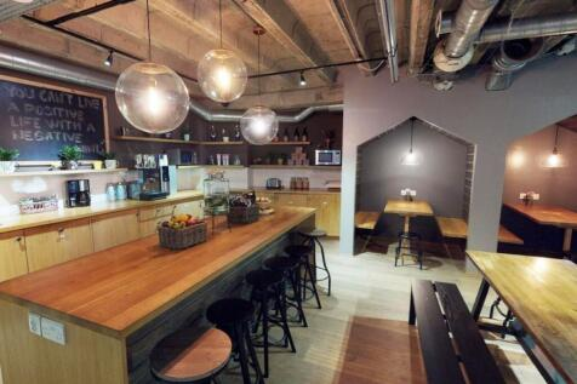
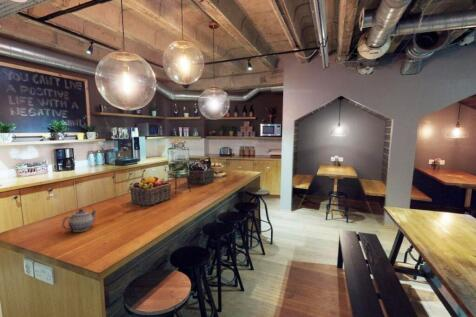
+ teapot (80, 219)
